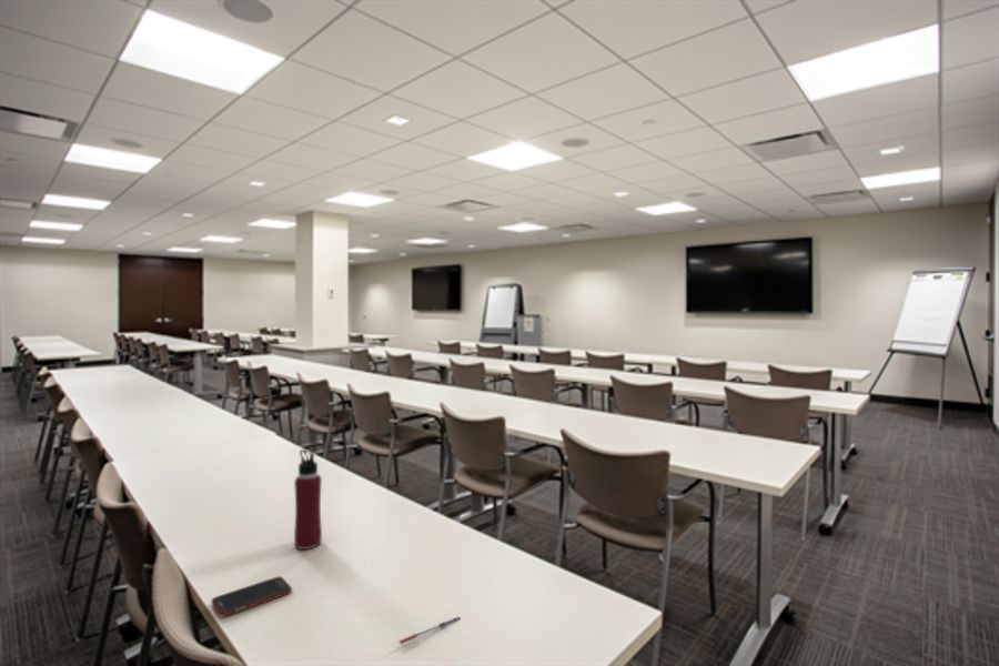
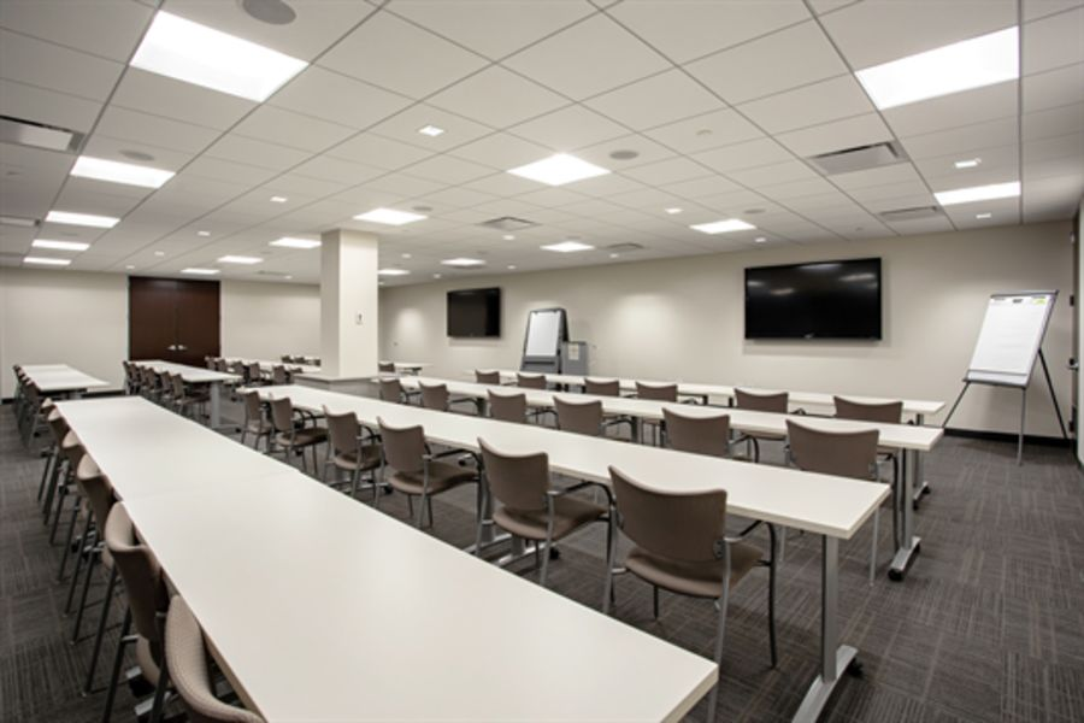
- pen (431, 628)
- water bottle (307, 497)
- cell phone (252, 595)
